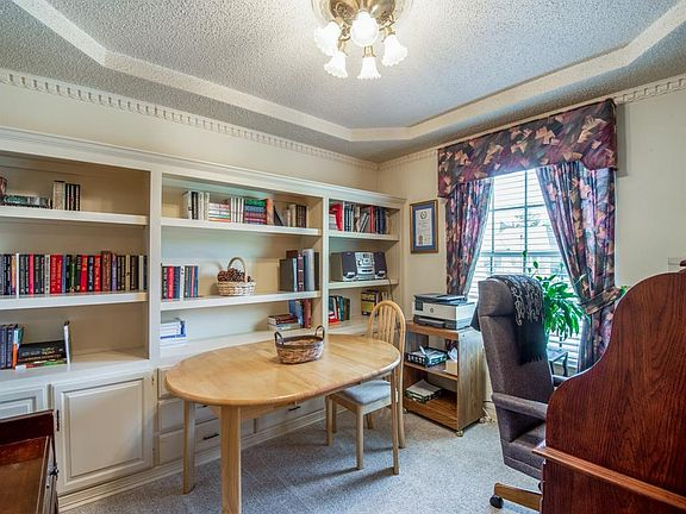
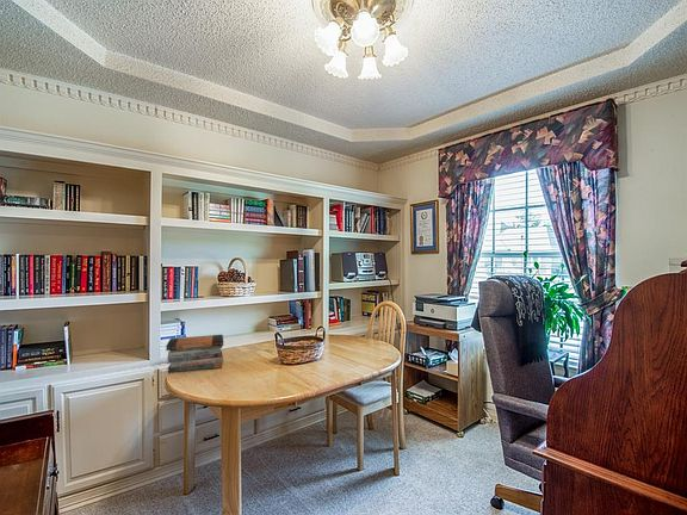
+ book stack (196, 352)
